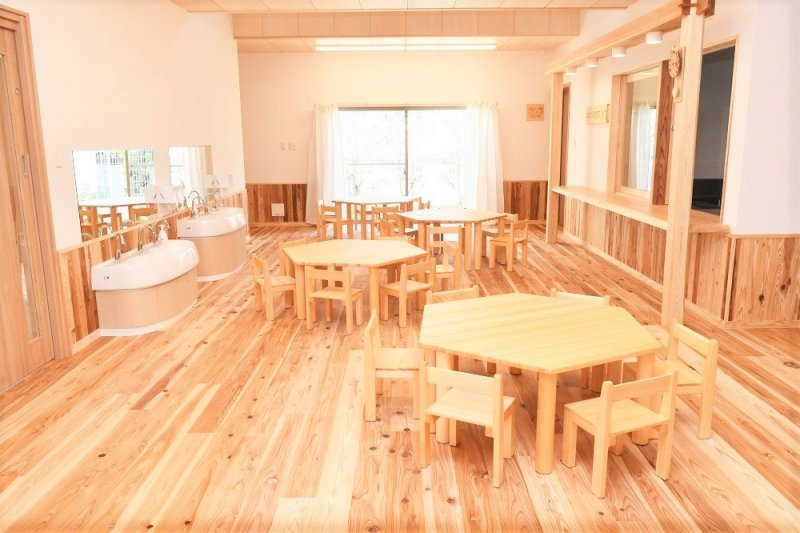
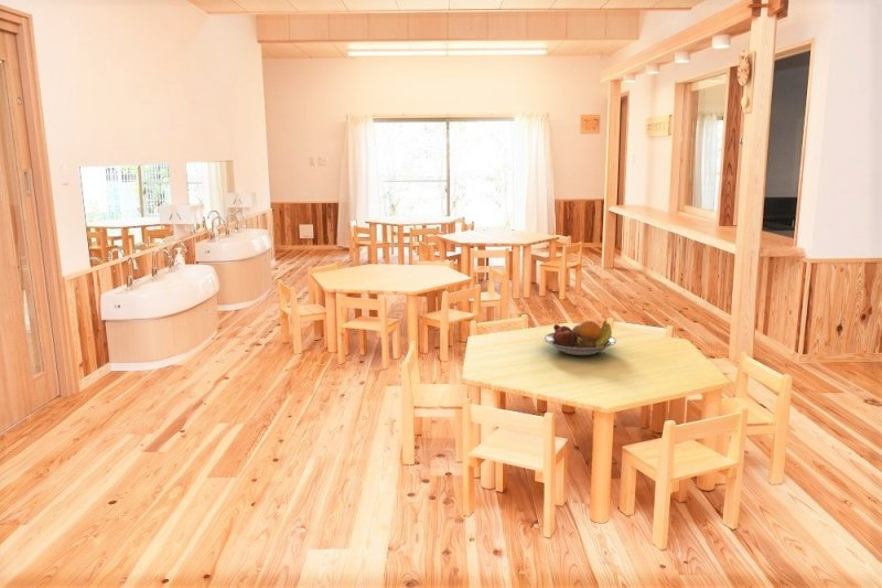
+ fruit bowl (579, 335)
